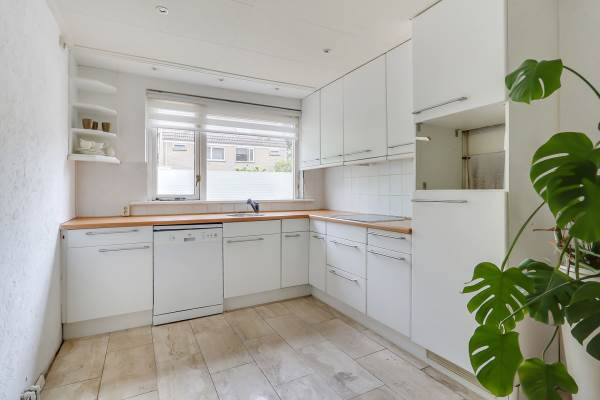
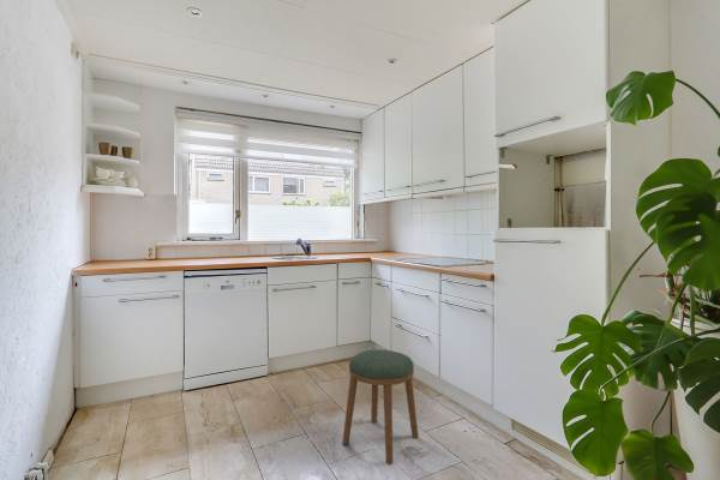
+ stool (384, 397)
